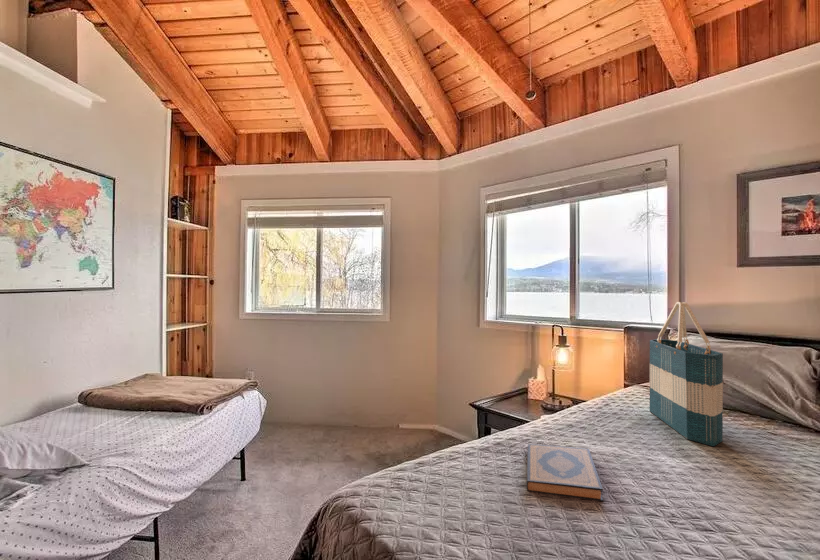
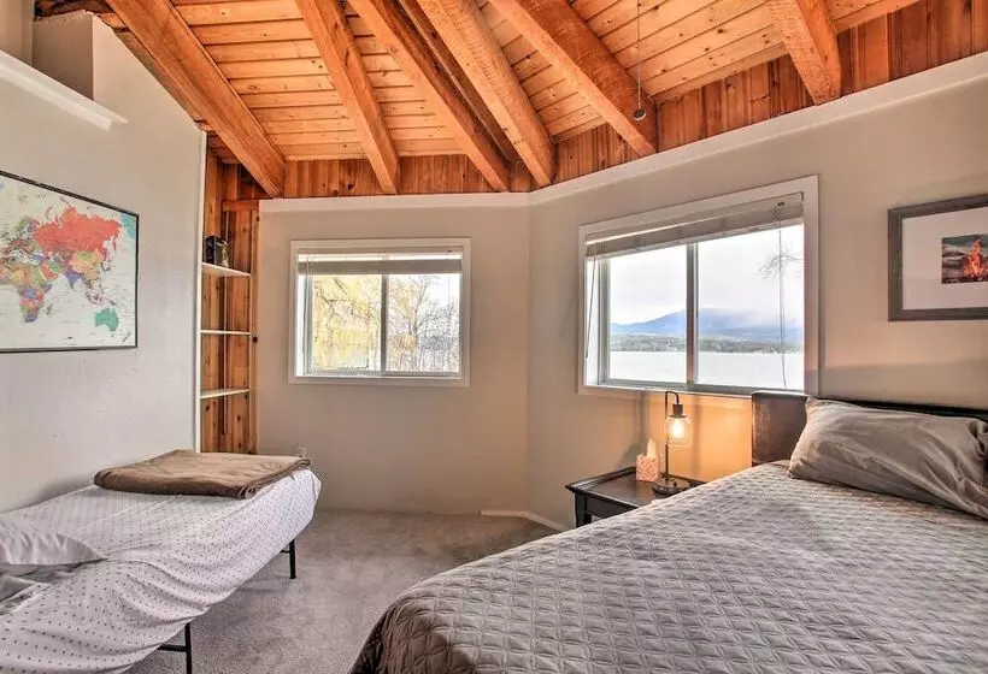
- hardback book (560, 468)
- tote bag (682, 363)
